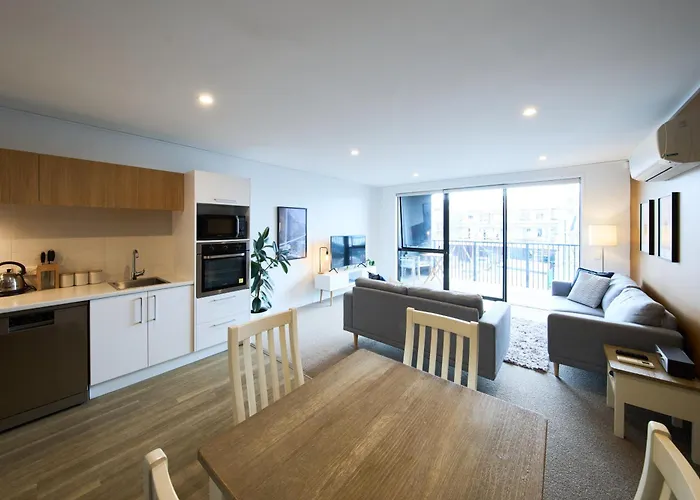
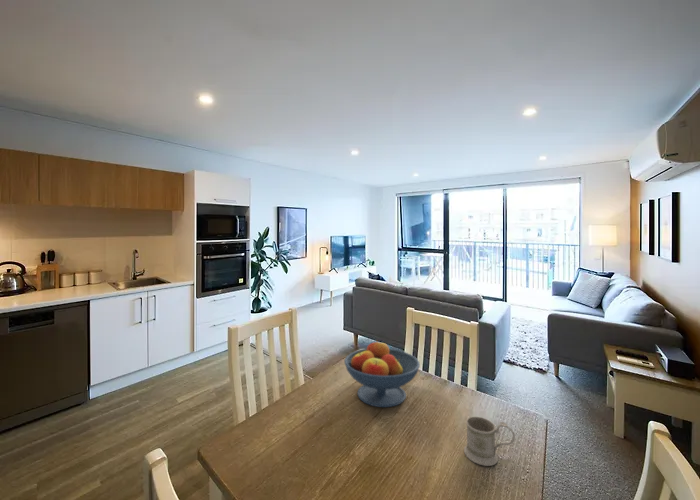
+ mug (488, 438)
+ fruit bowl (381, 371)
